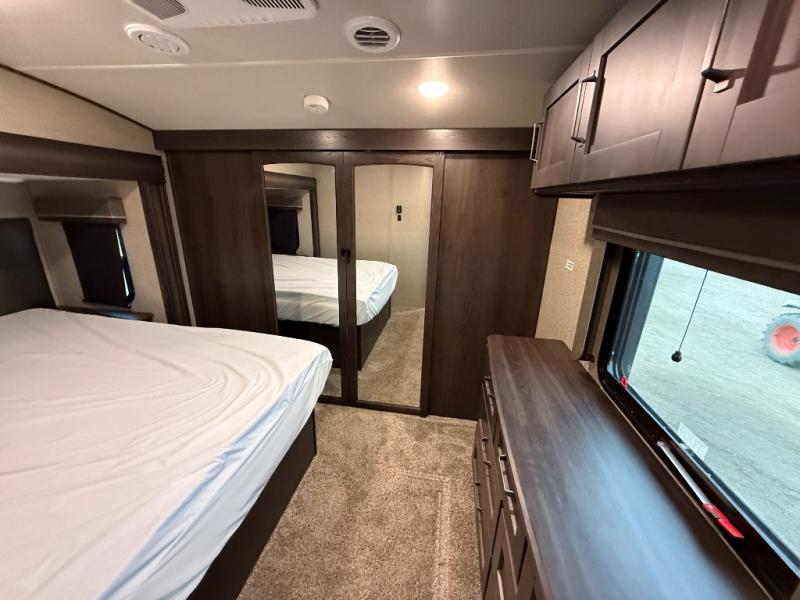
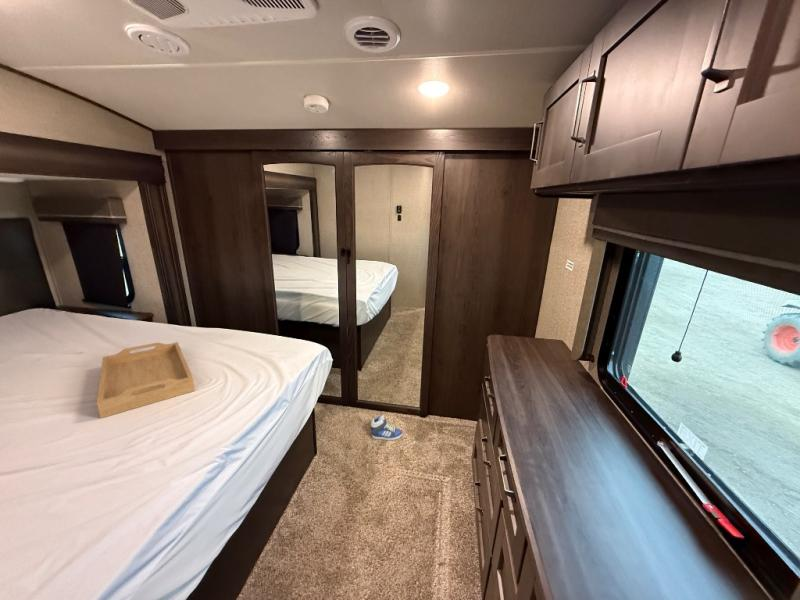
+ sneaker (386, 426)
+ serving tray (146, 371)
